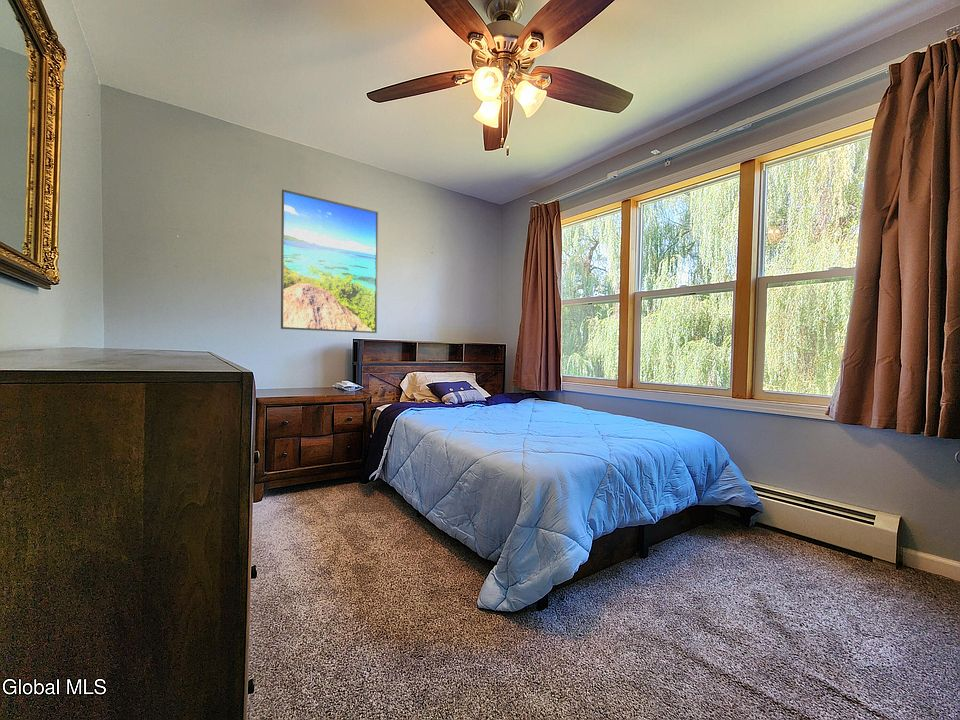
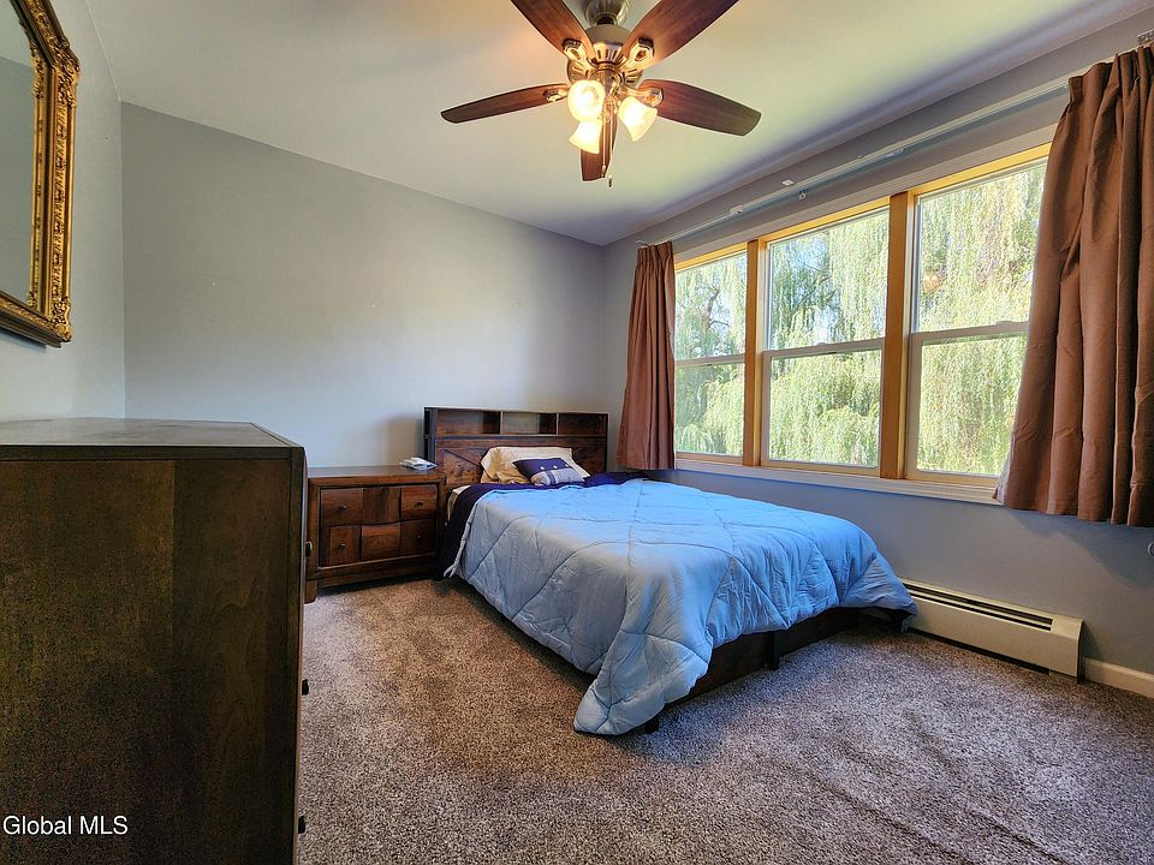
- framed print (332, 266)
